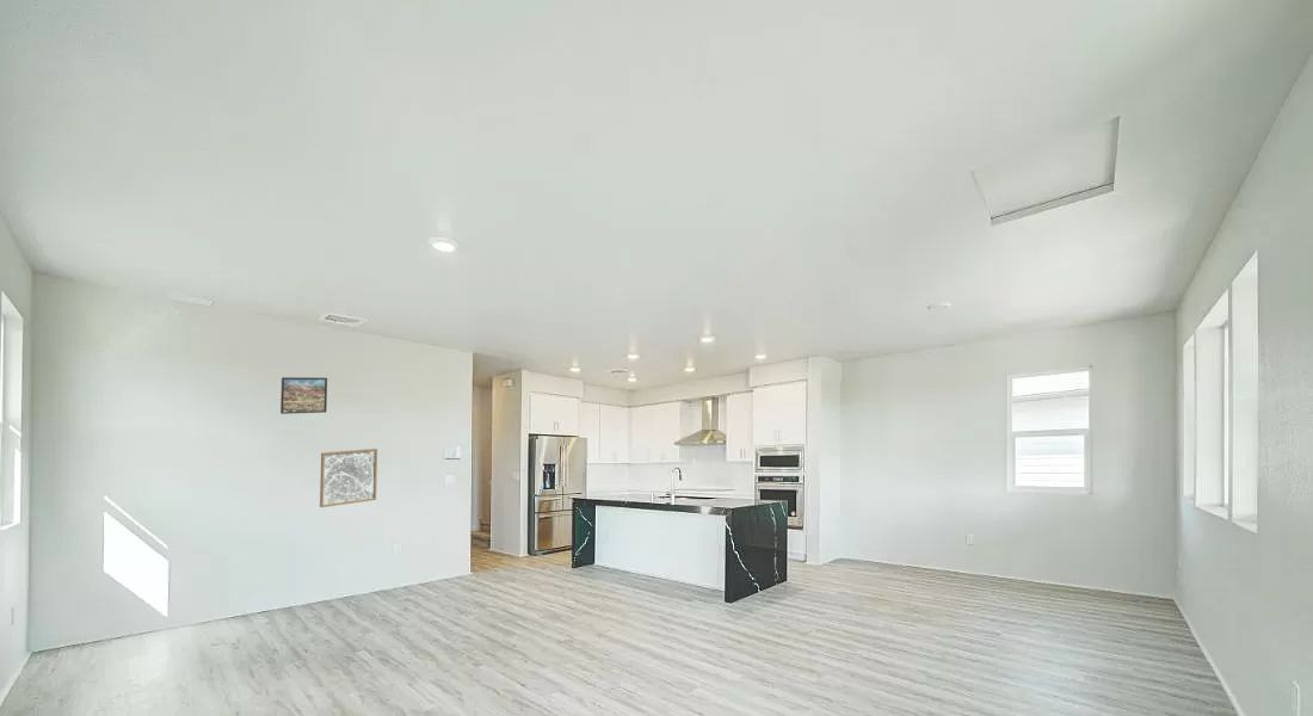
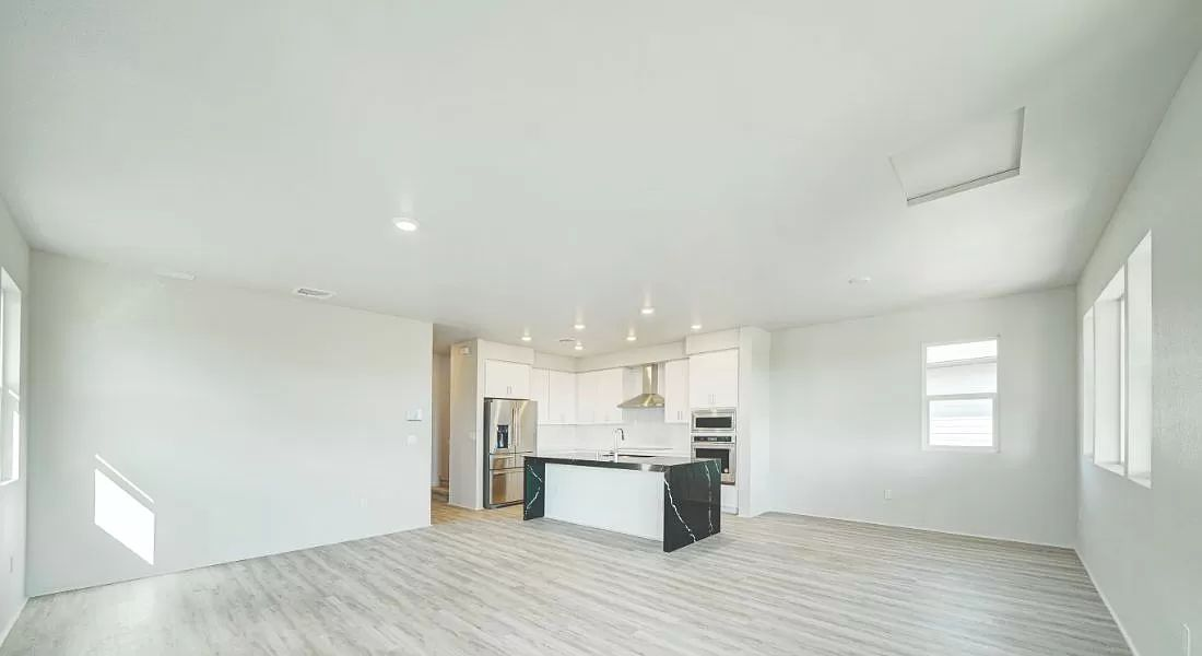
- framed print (304, 395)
- wall art (349, 476)
